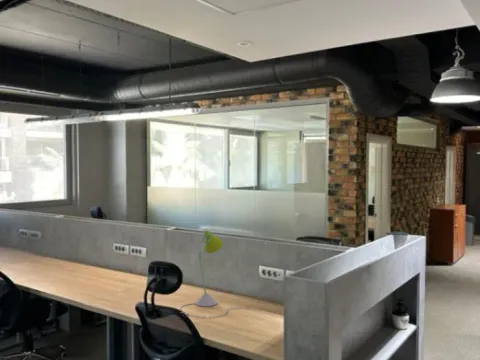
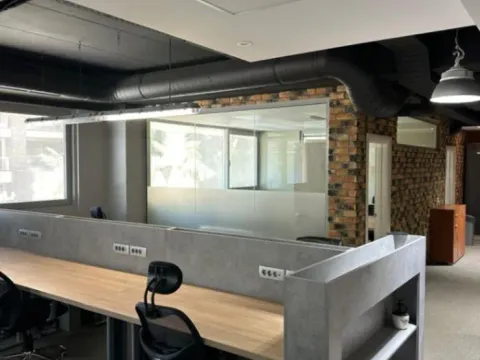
- desk lamp (202, 269)
